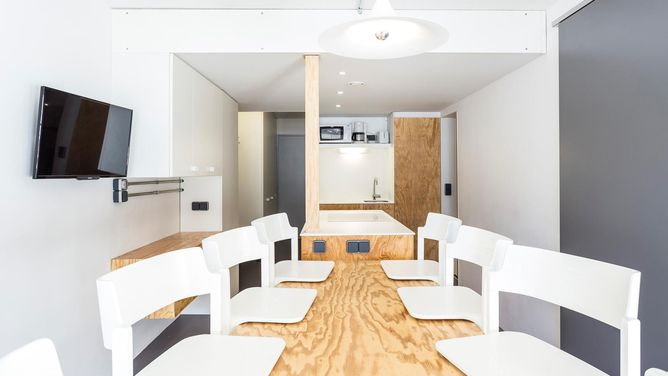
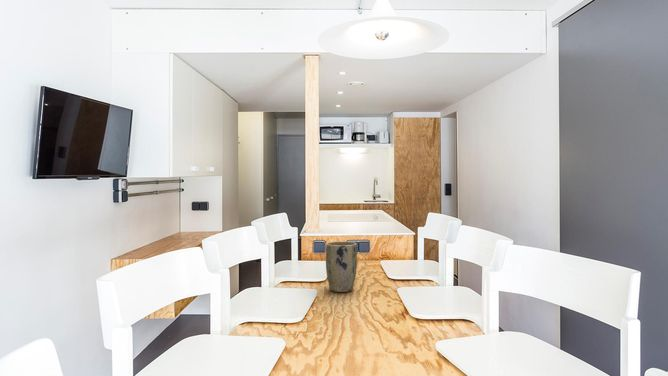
+ plant pot (341, 266)
